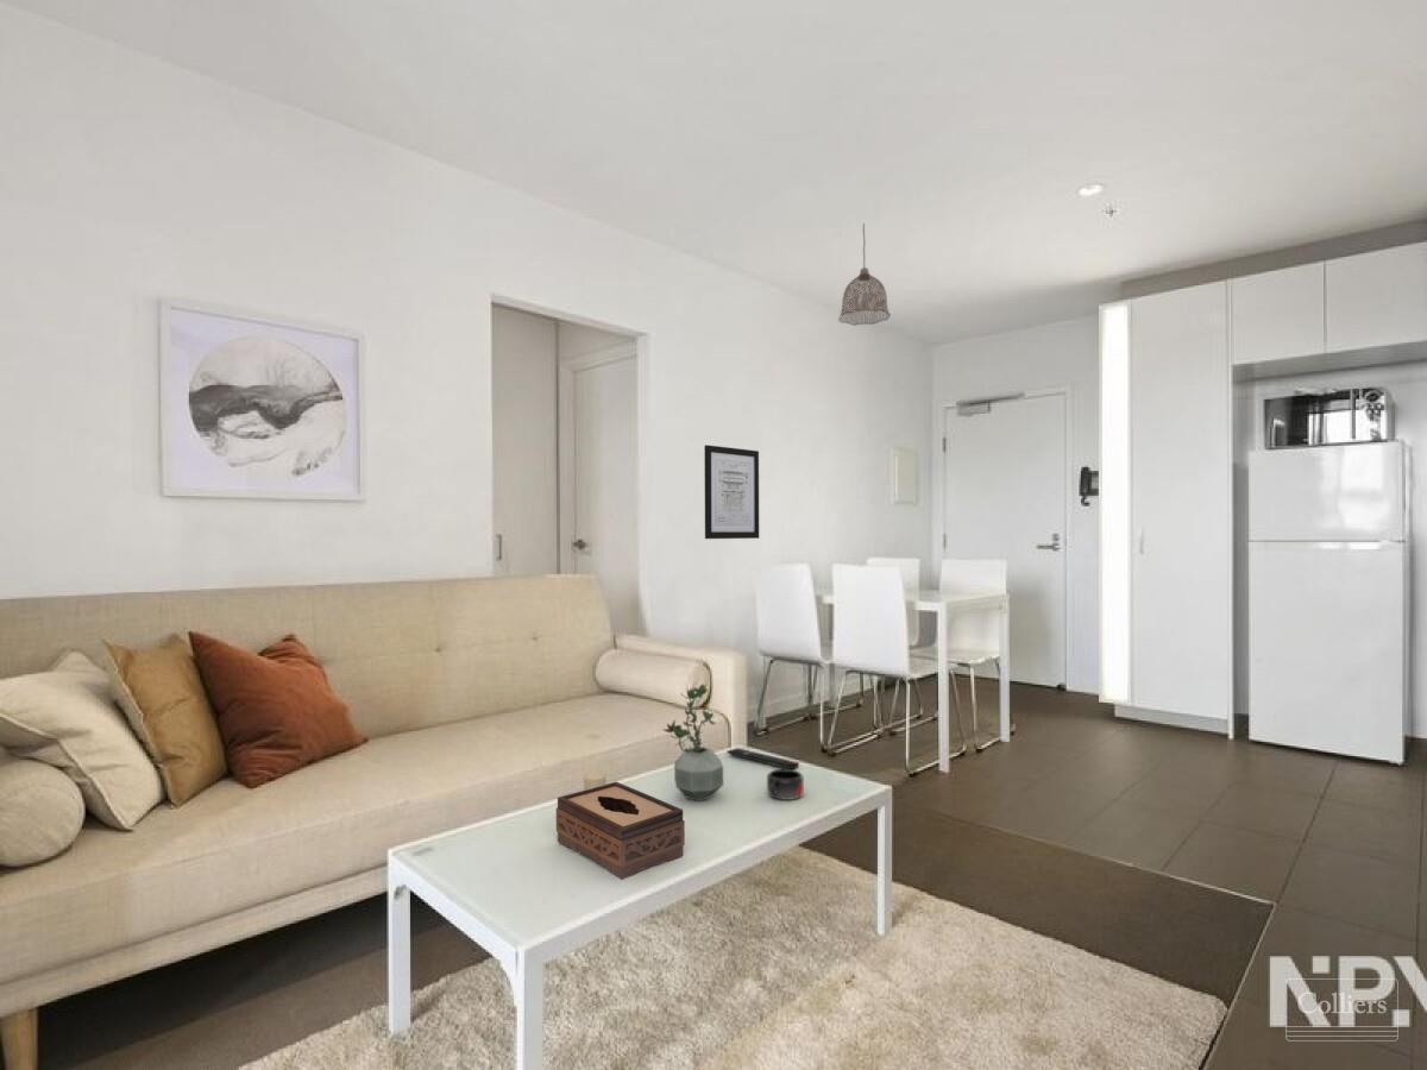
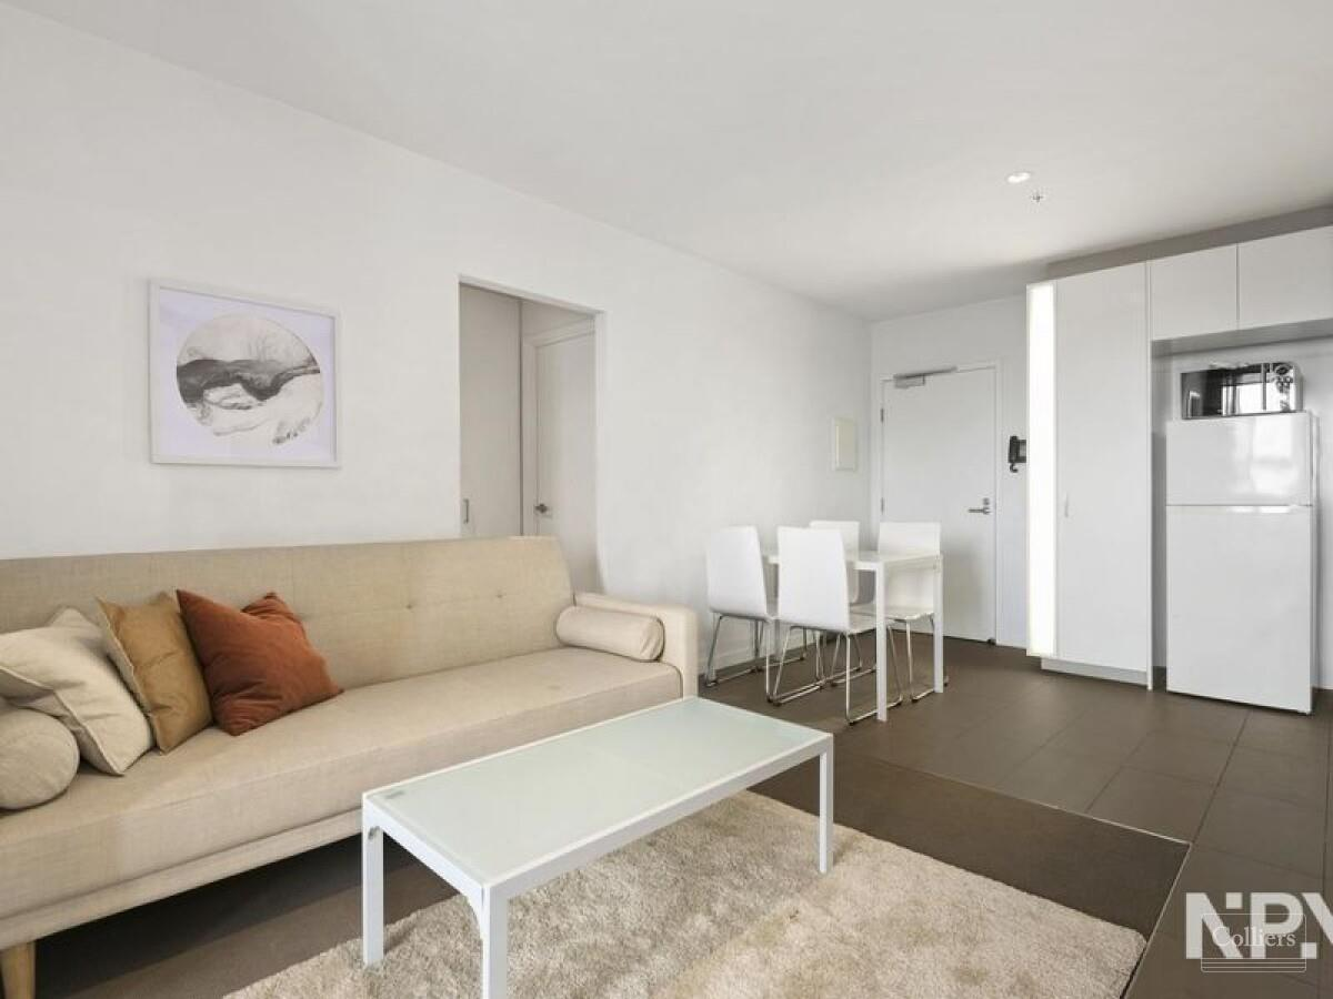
- remote control (762, 759)
- candle (592, 787)
- mug (782, 785)
- potted plant (693, 742)
- pendant lamp (863, 270)
- tissue box (618, 825)
- wall art (733, 493)
